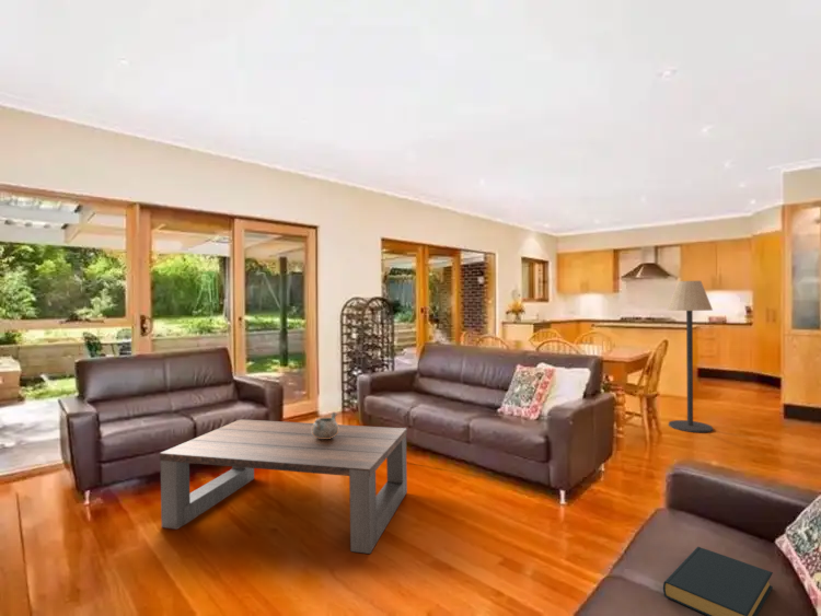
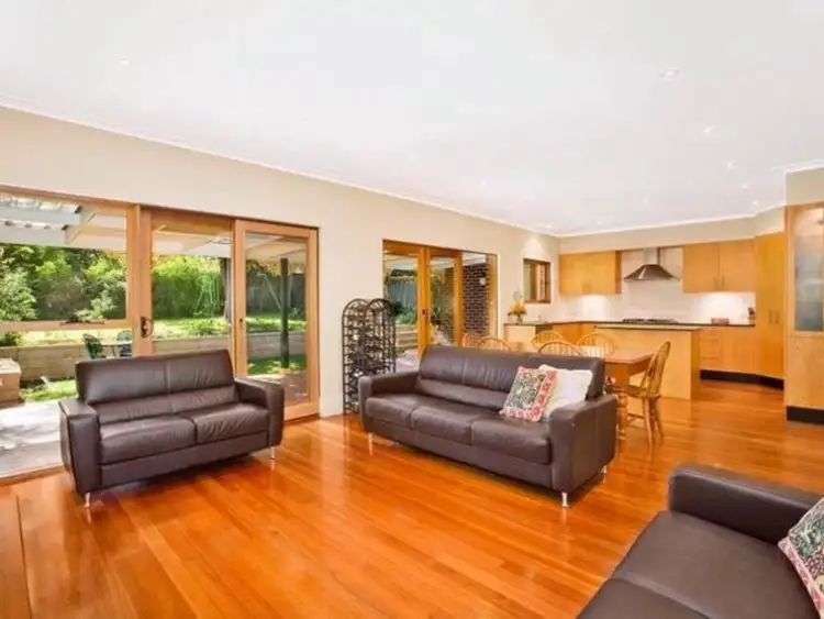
- decorative bowl (325, 426)
- floor lamp (690, 353)
- coffee table (292, 470)
- hardback book (718, 583)
